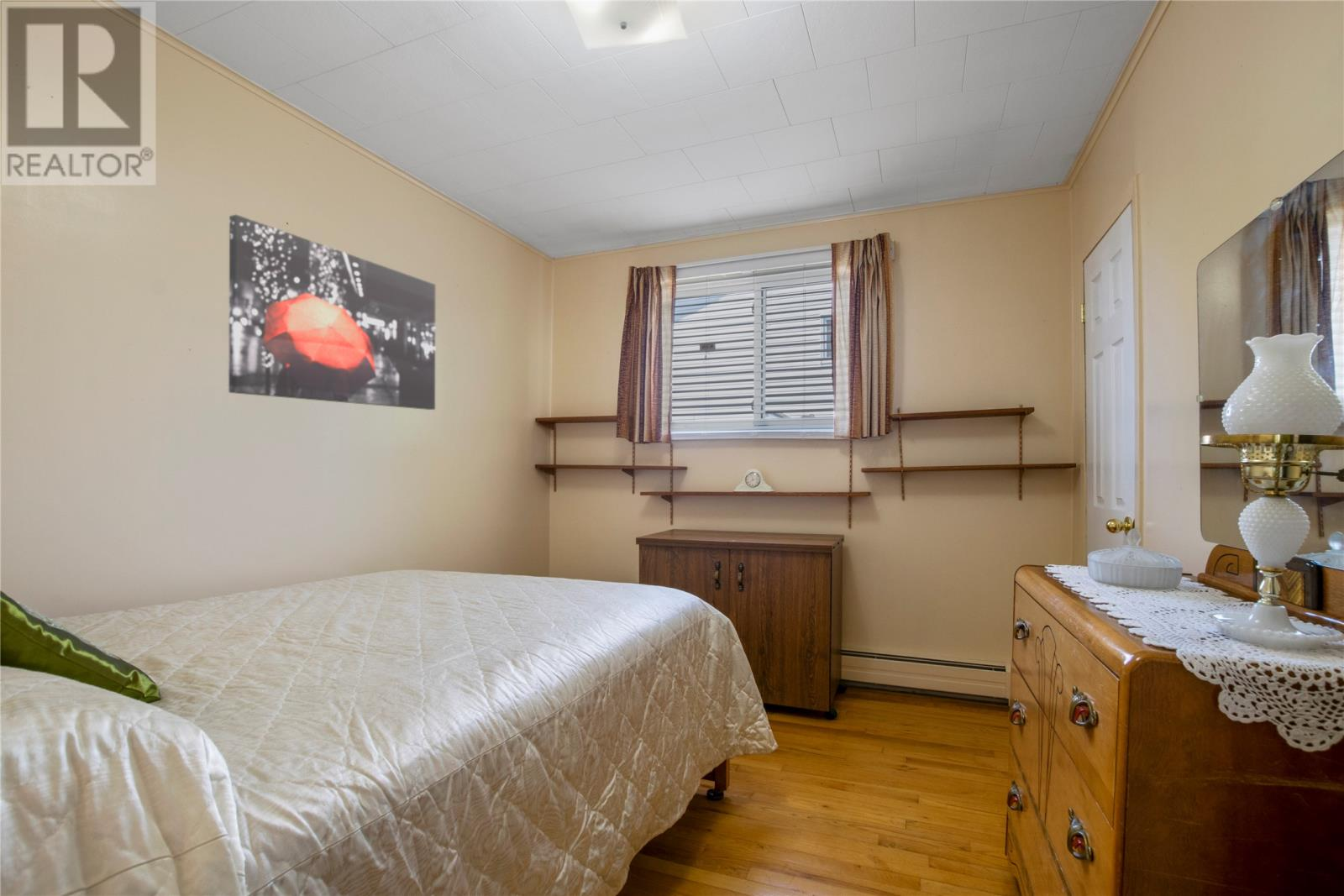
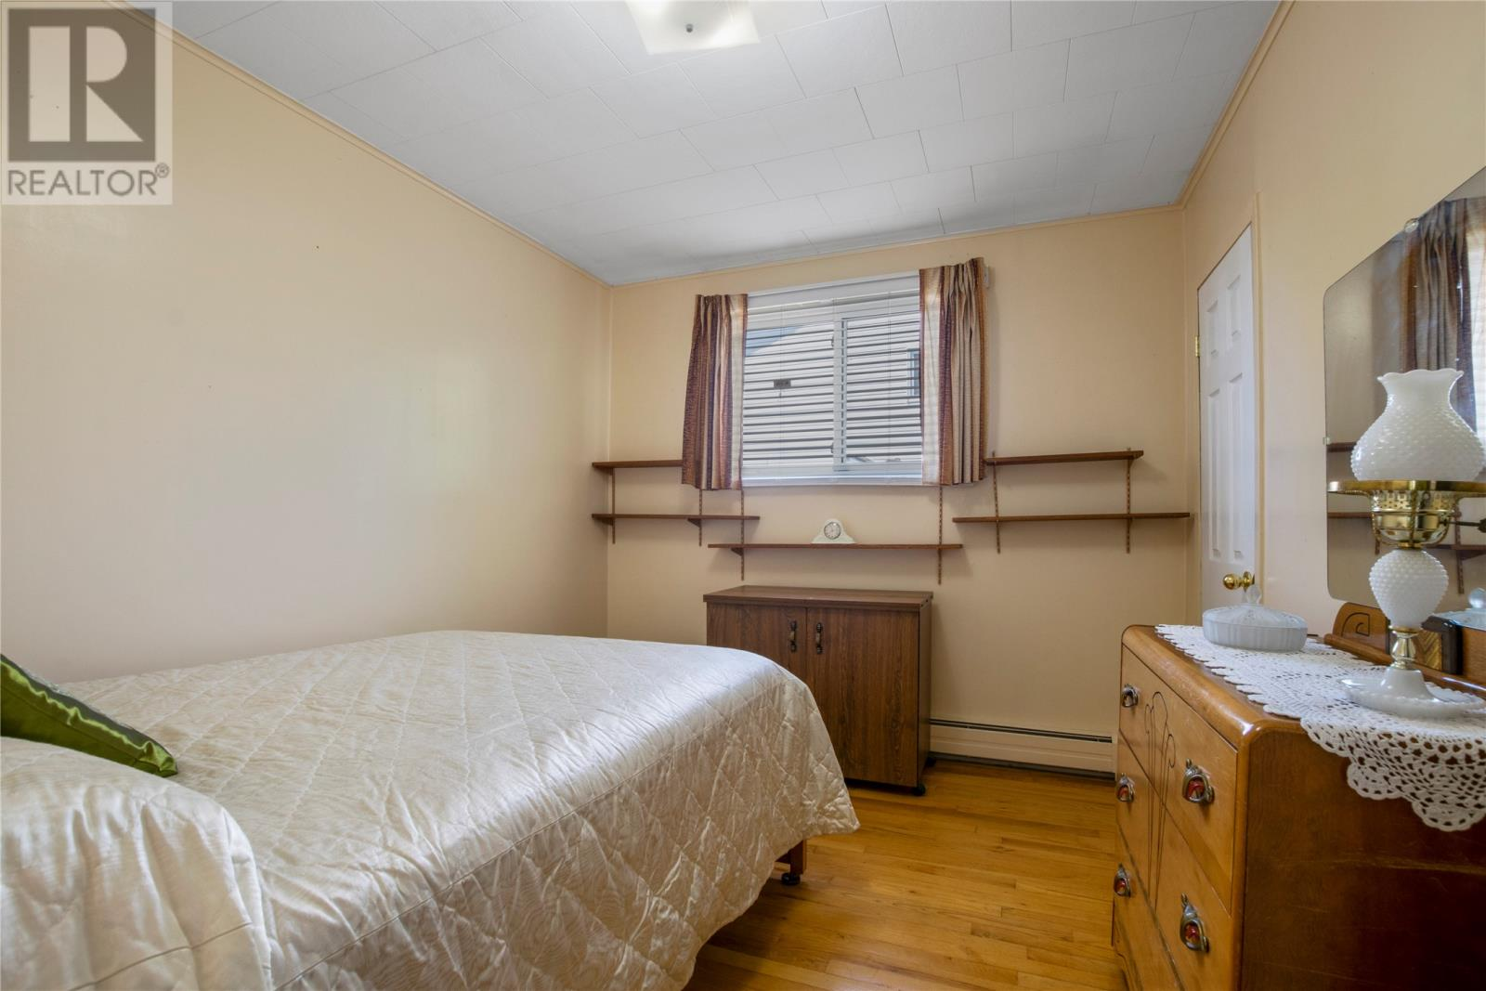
- wall art (349, 329)
